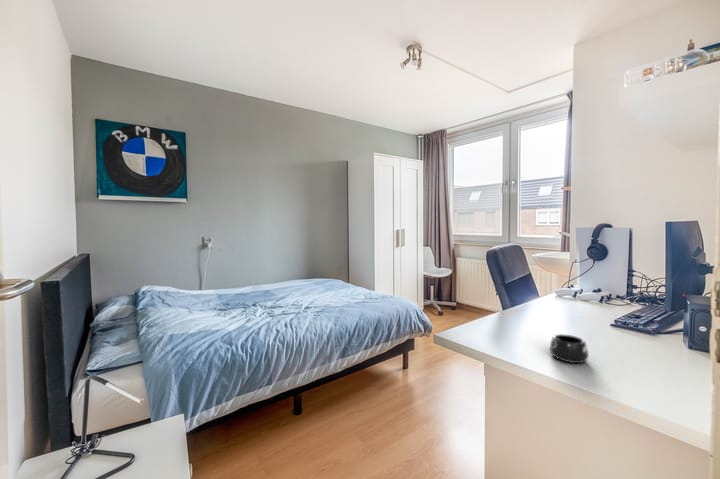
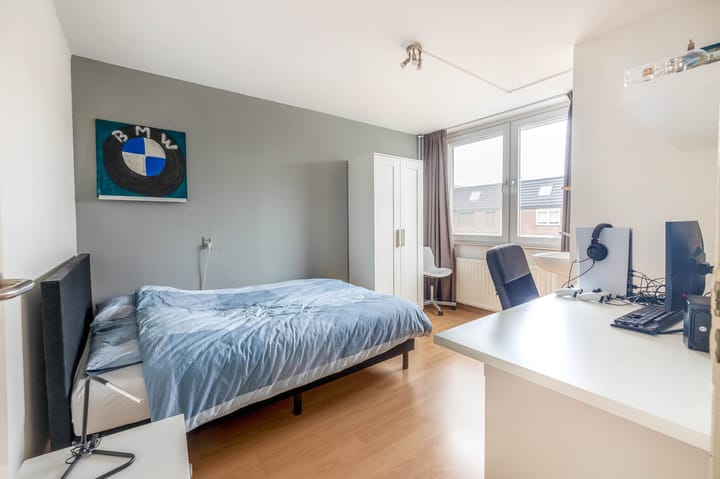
- mug (568, 349)
